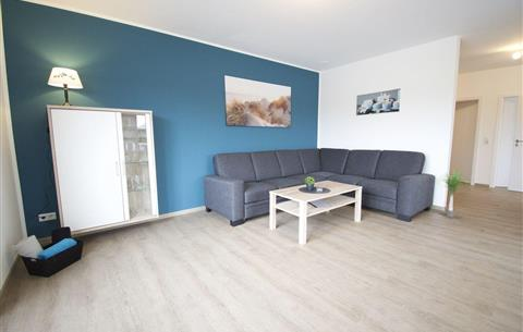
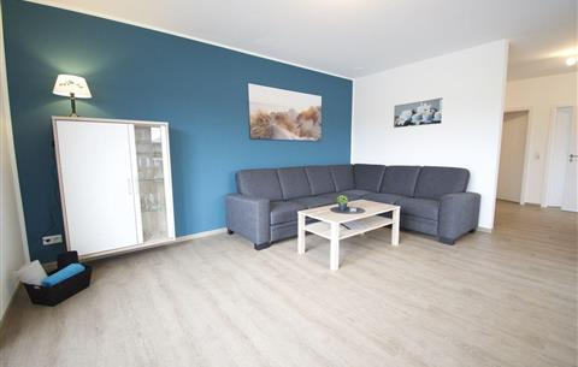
- potted plant (451, 192)
